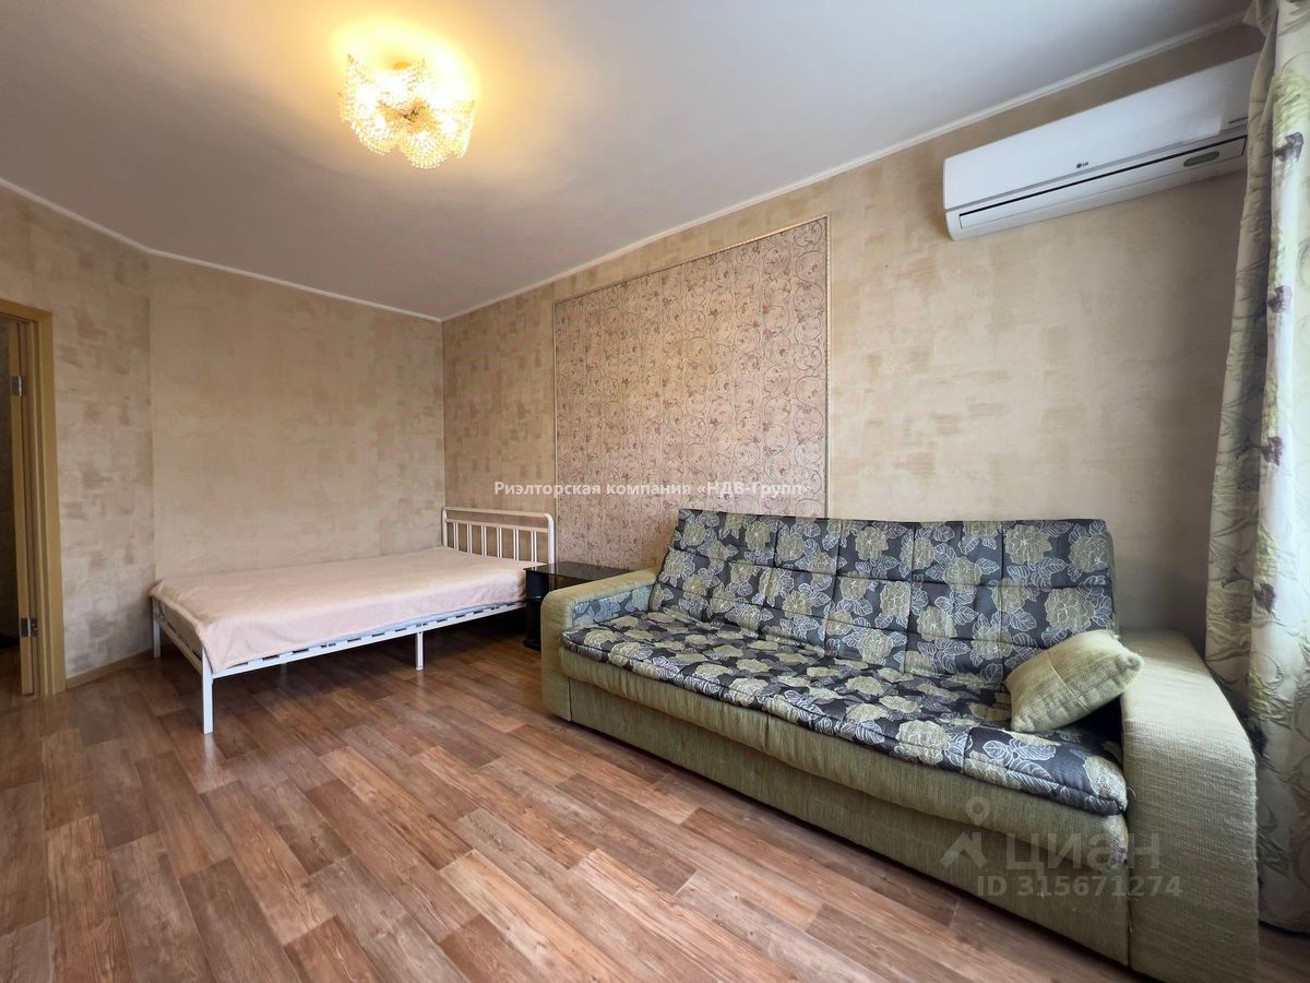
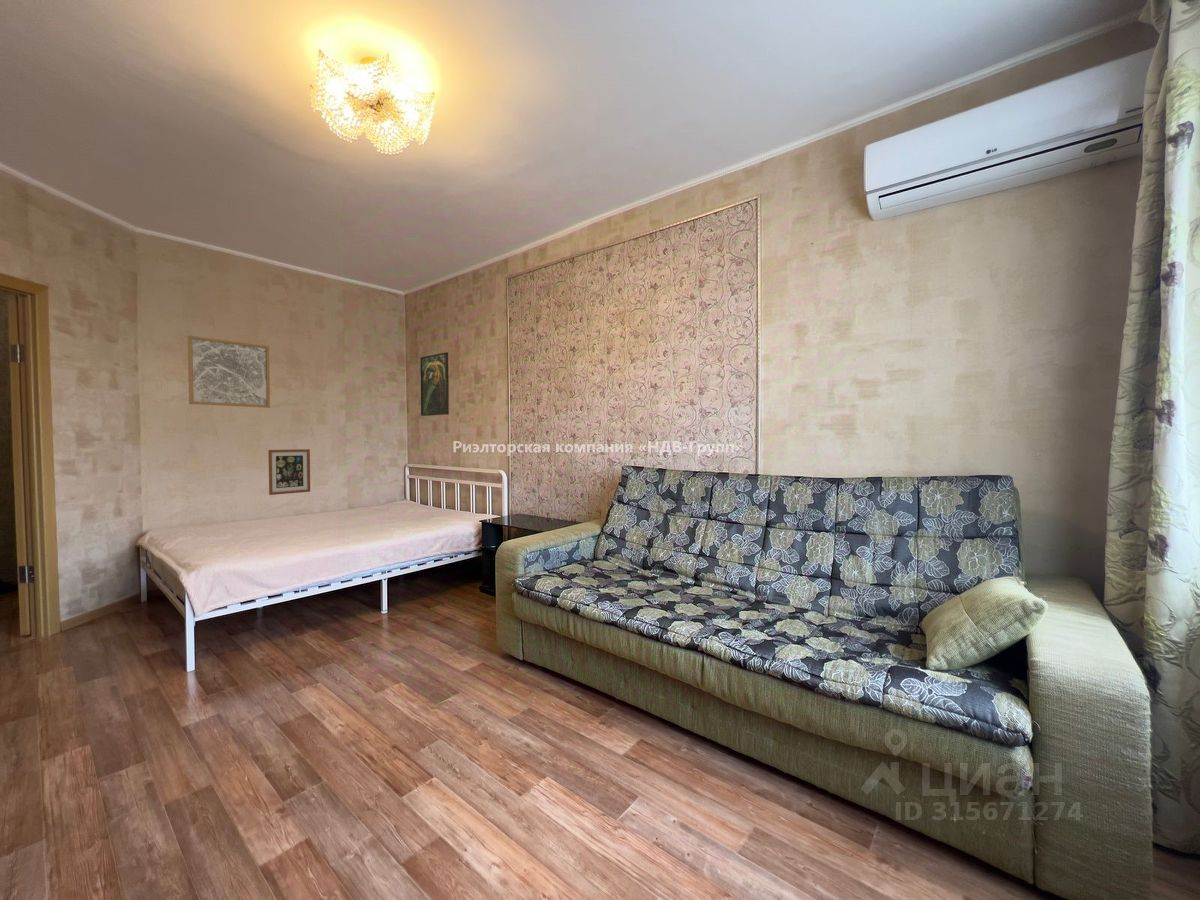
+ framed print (434, 385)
+ wall art (290, 471)
+ wall art (231, 373)
